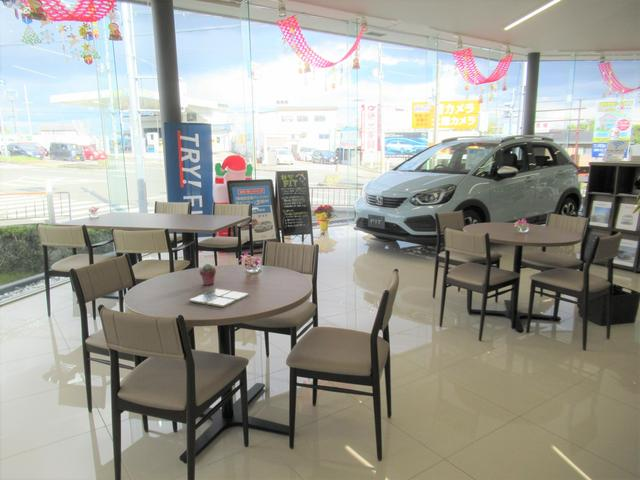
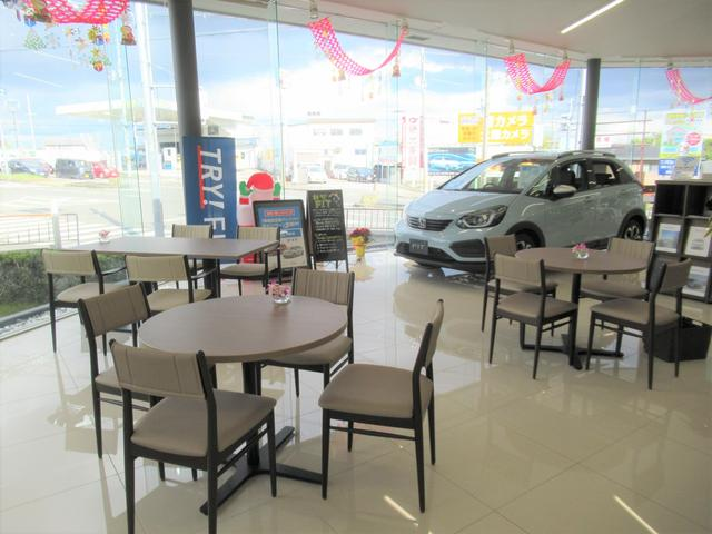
- potted succulent (208, 273)
- drink coaster (219, 297)
